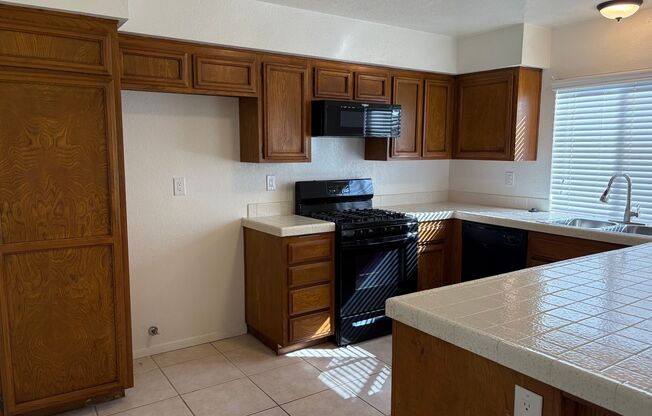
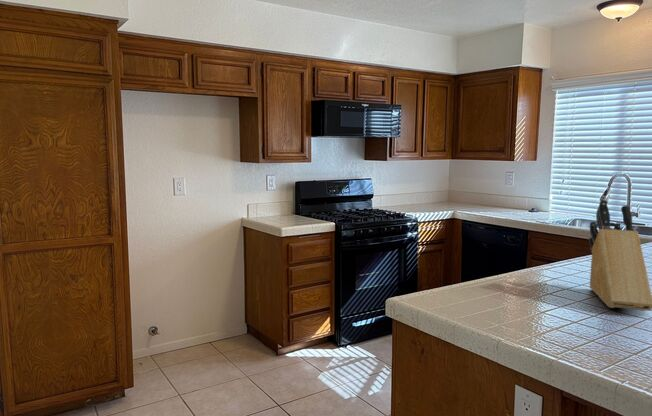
+ knife block (617, 249)
